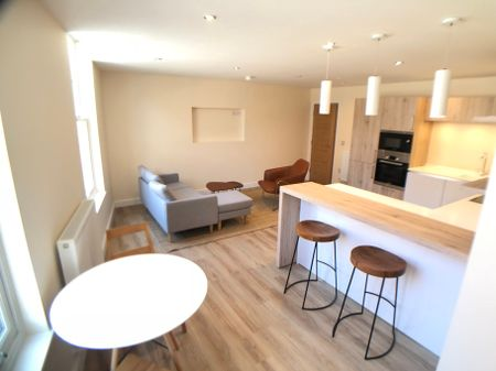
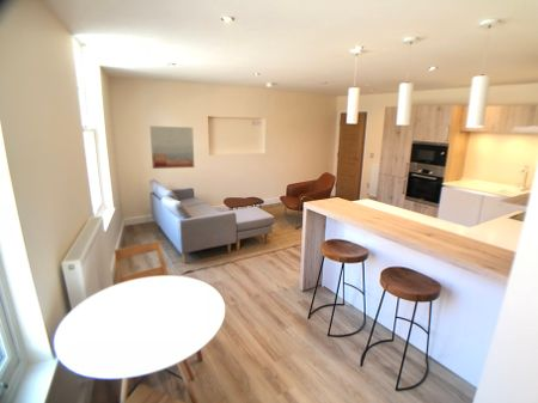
+ wall art (172, 147)
